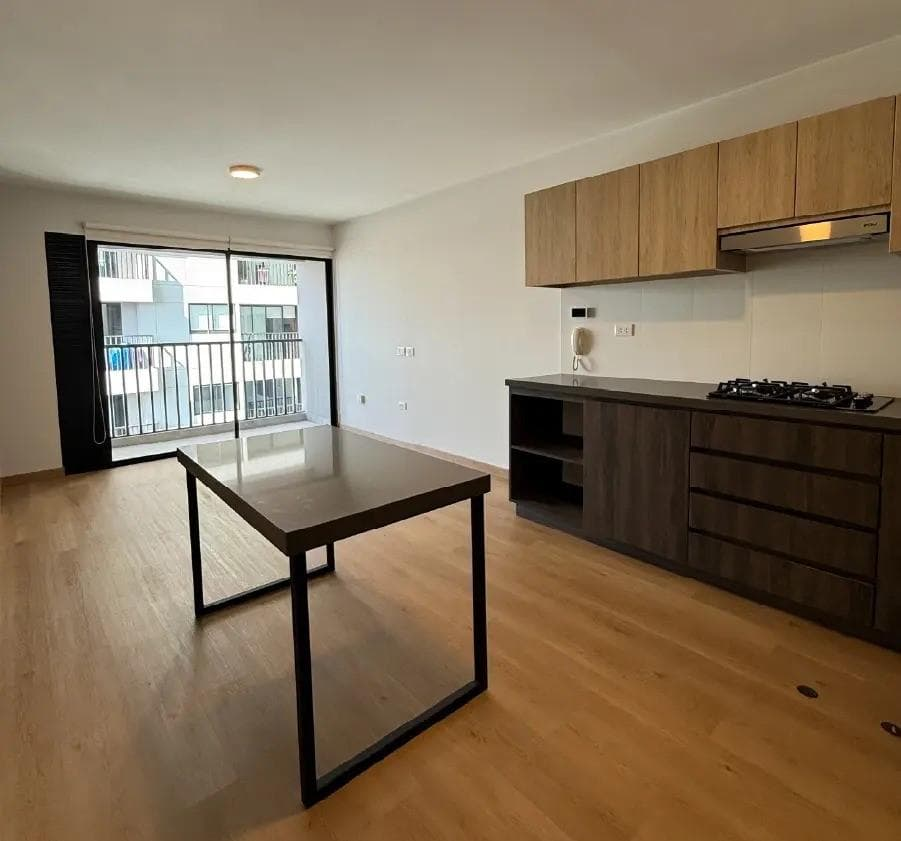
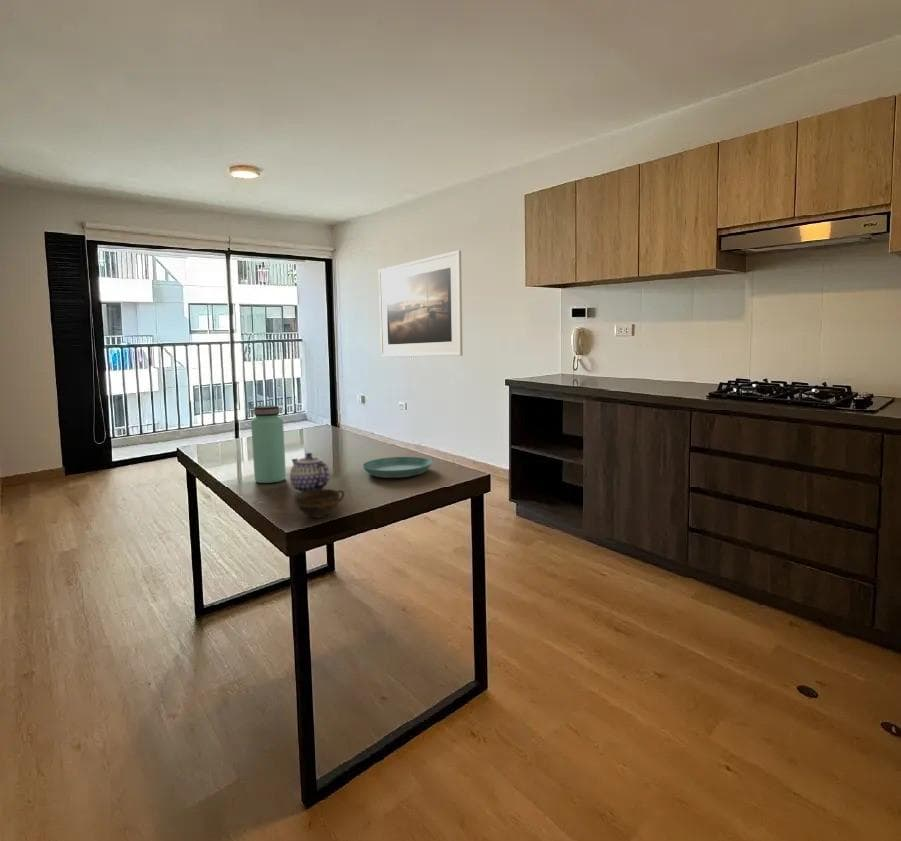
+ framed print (417, 309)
+ saucer (397, 467)
+ bottle (268, 443)
+ cup (321, 503)
+ teapot (309, 471)
